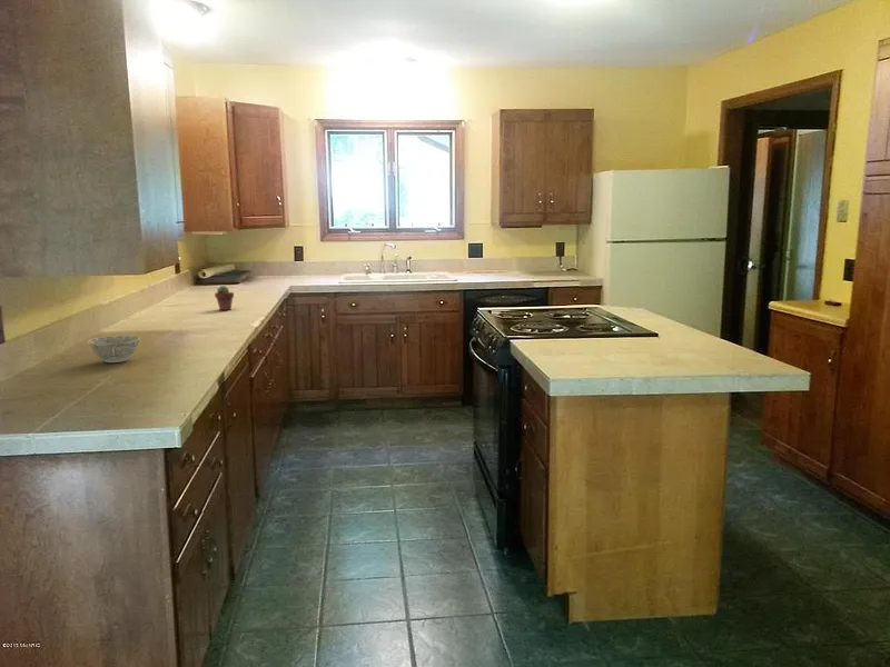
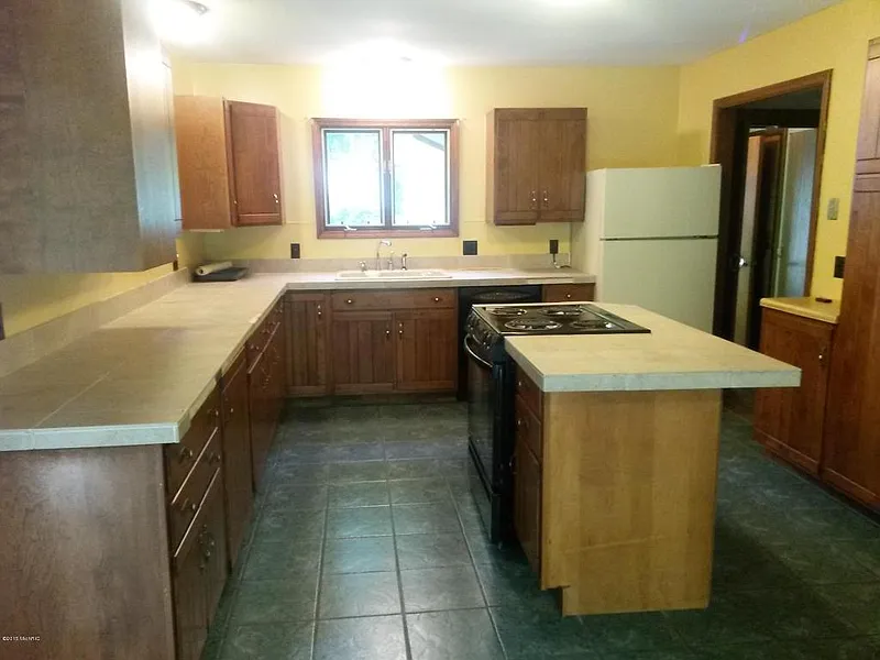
- bowl (115, 349)
- potted succulent (224, 297)
